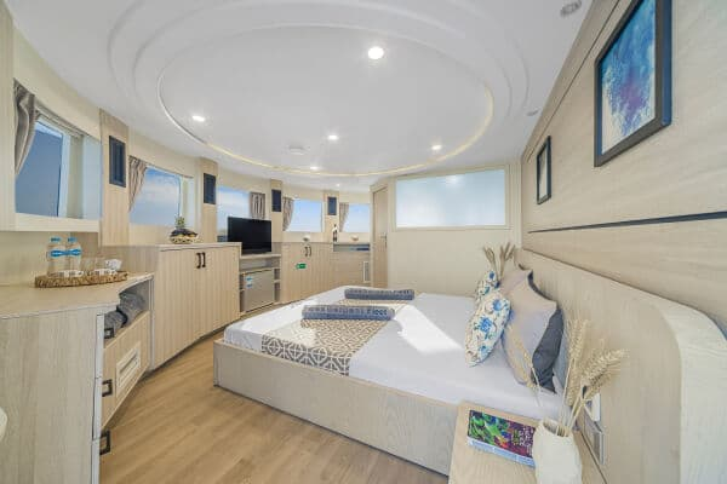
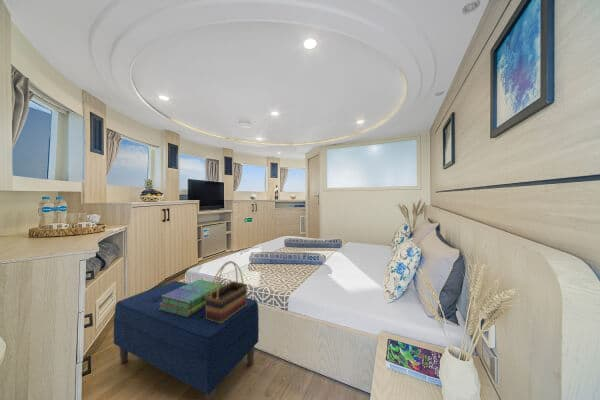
+ stack of books (194, 295)
+ bench (187, 331)
+ woven basket (227, 286)
